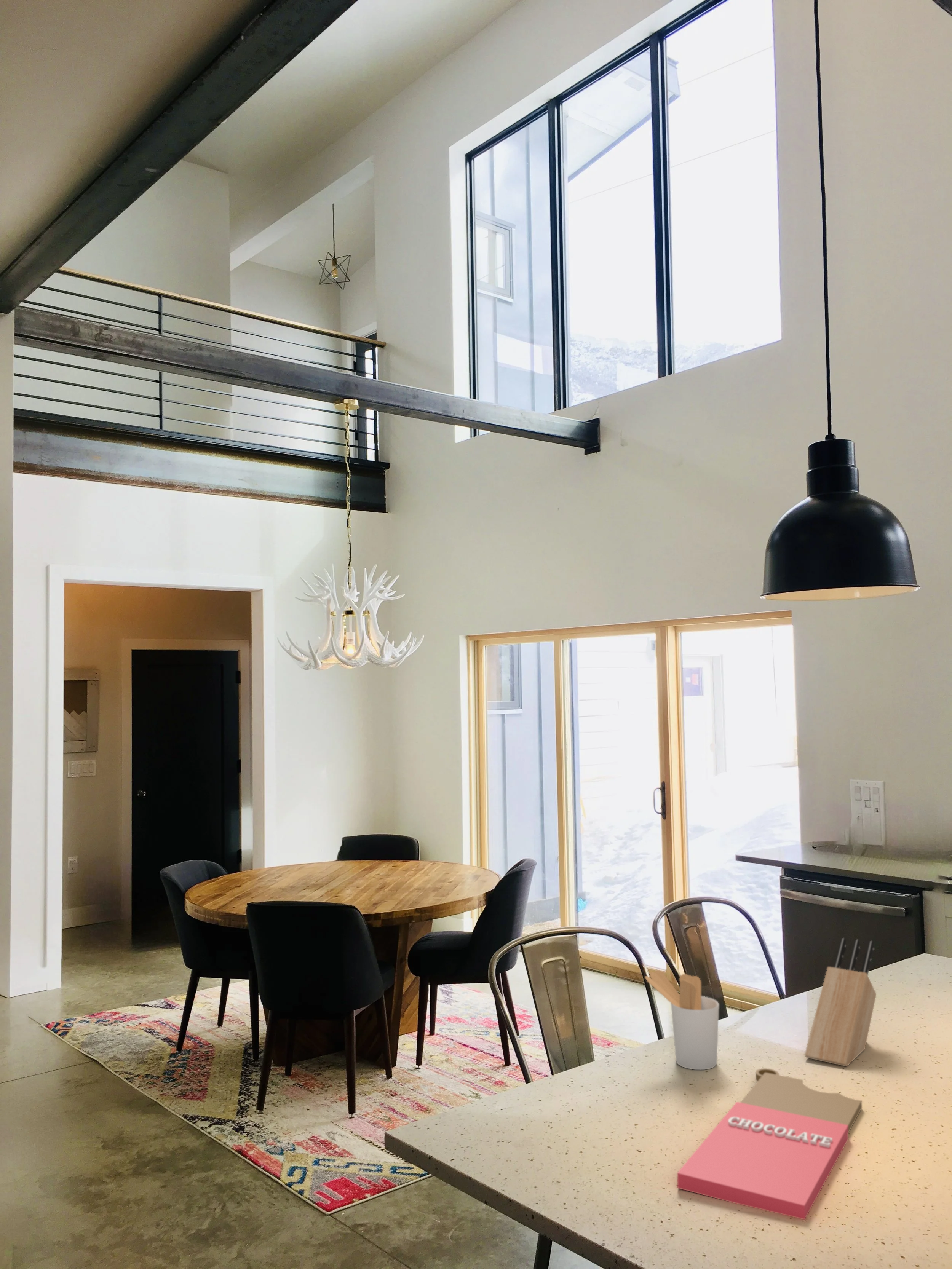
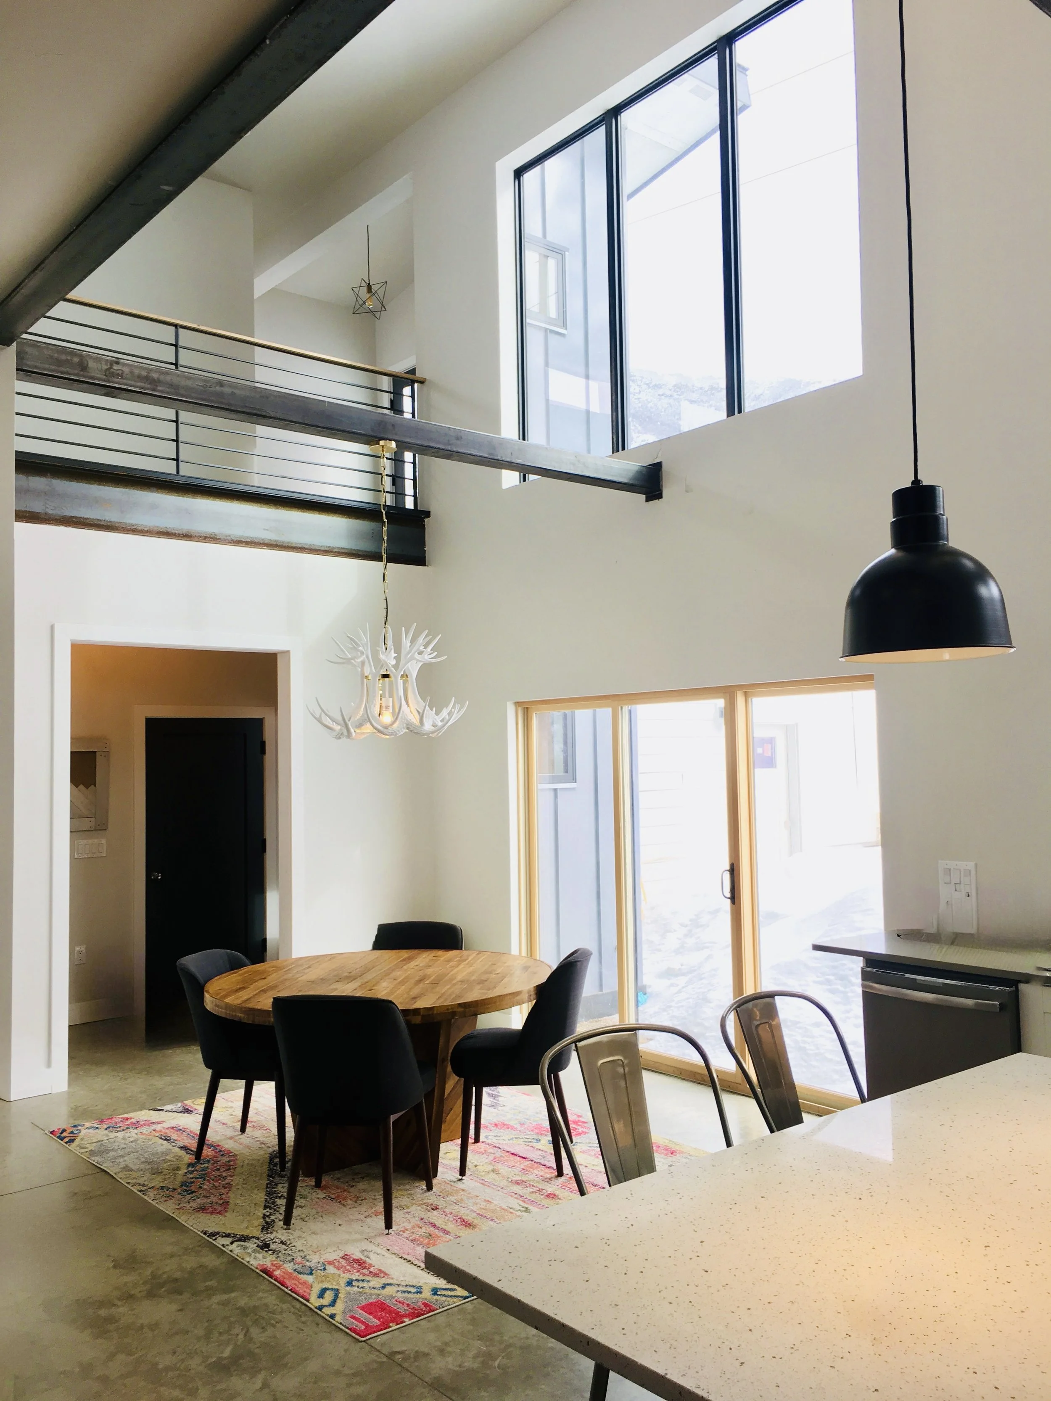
- knife block (843, 997)
- utensil holder (682, 1016)
- cutting board (778, 1128)
